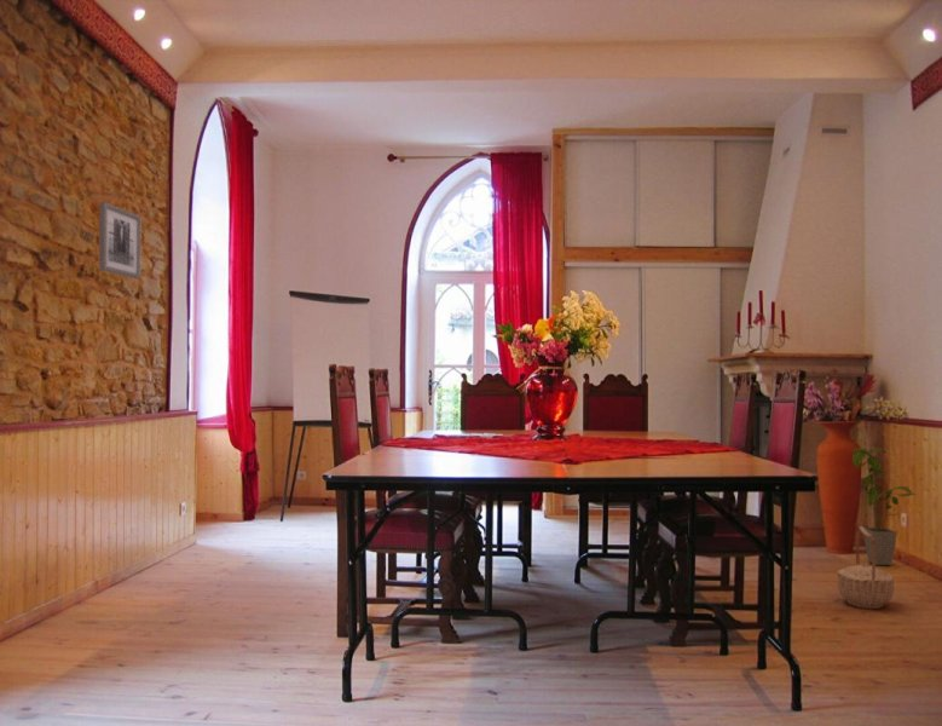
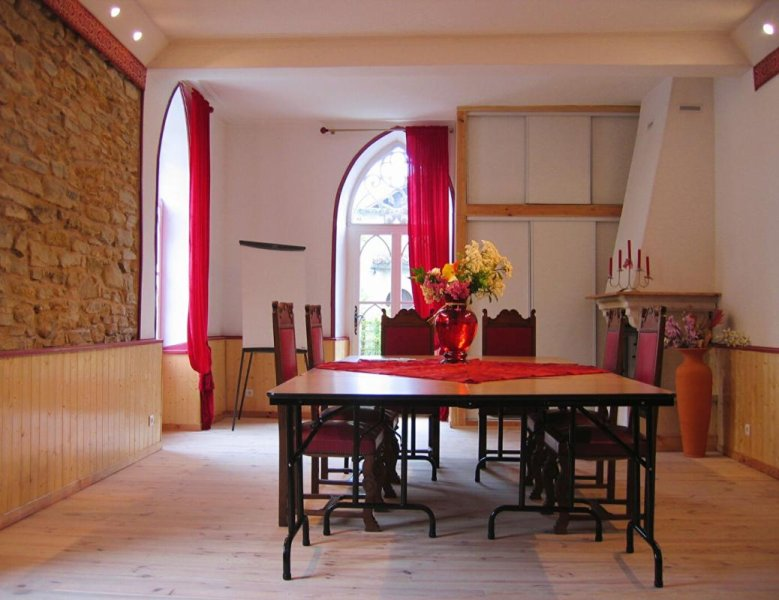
- wall art (121, 242)
- house plant (877, 507)
- basket (865, 566)
